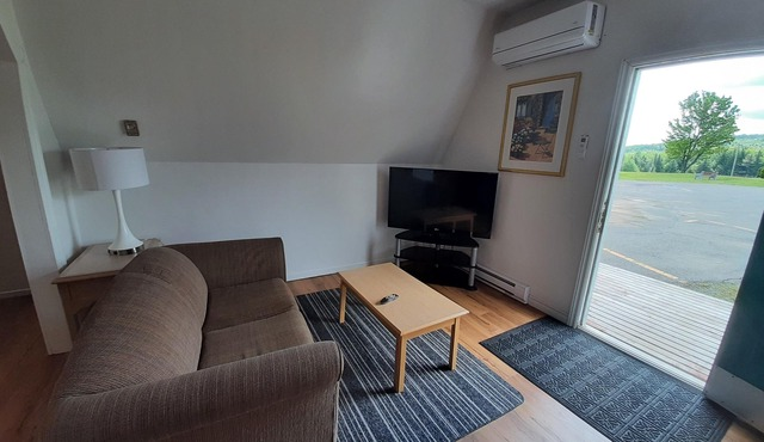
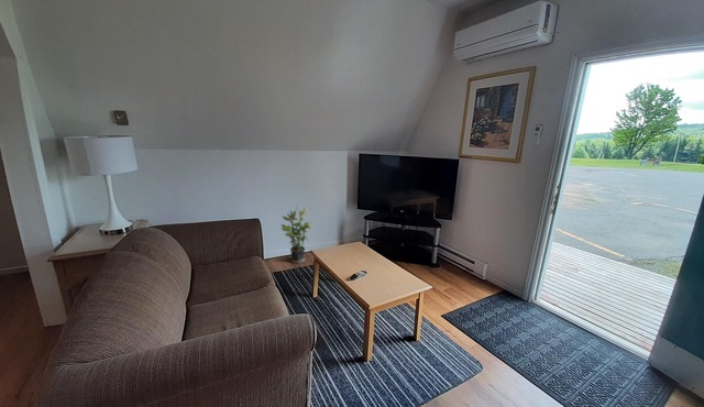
+ potted plant (295, 234)
